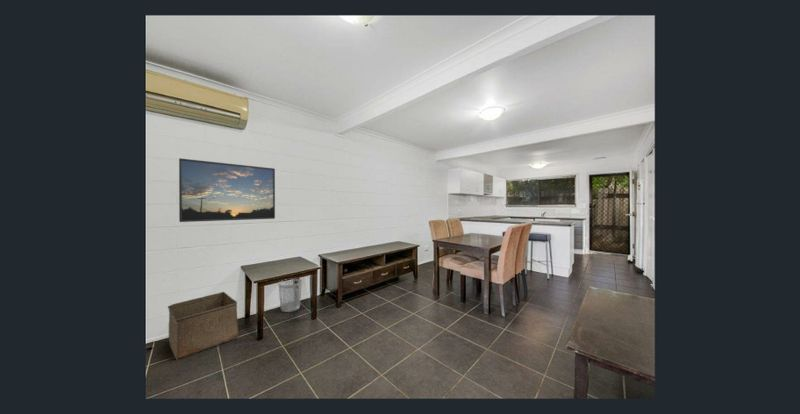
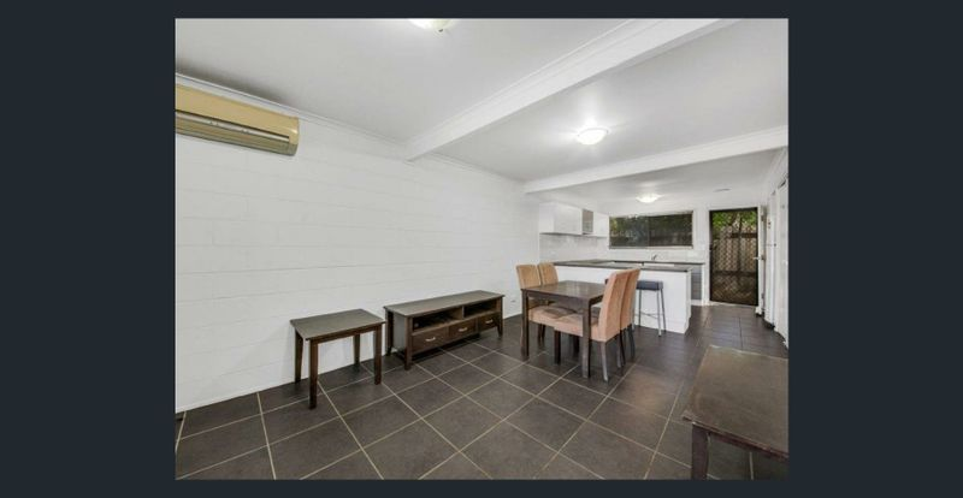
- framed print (232, 192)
- storage bin (203, 321)
- wastebasket (290, 295)
